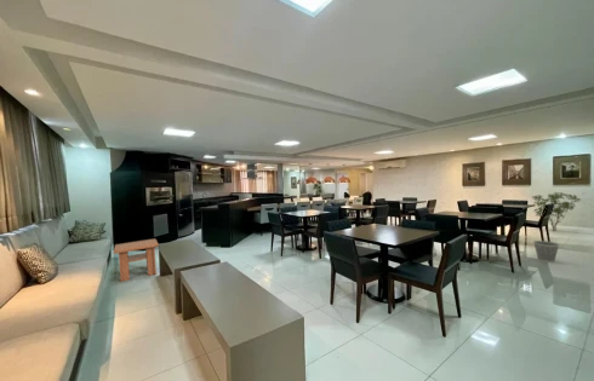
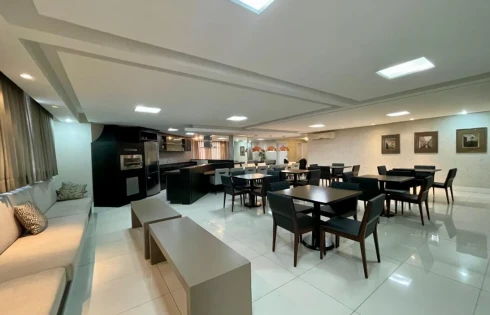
- shrub (554, 212)
- coffee table (137, 259)
- wastebasket (546, 252)
